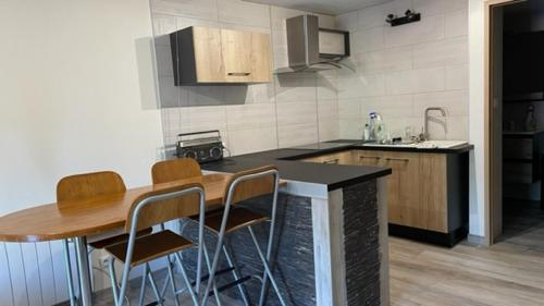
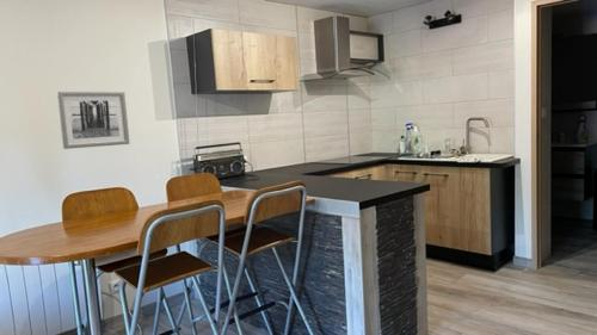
+ wall art (94, 119)
